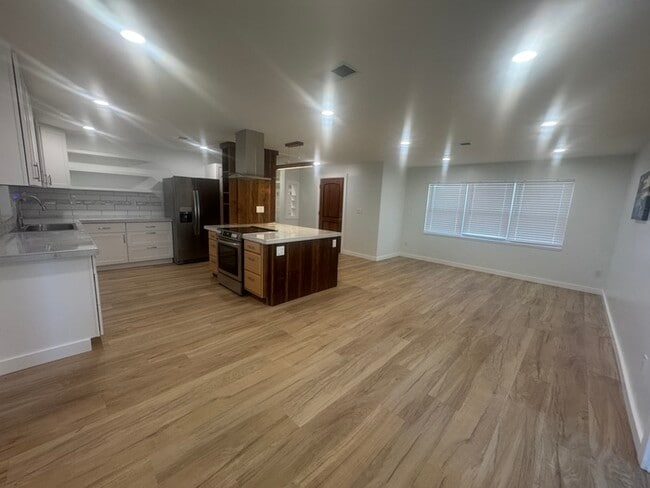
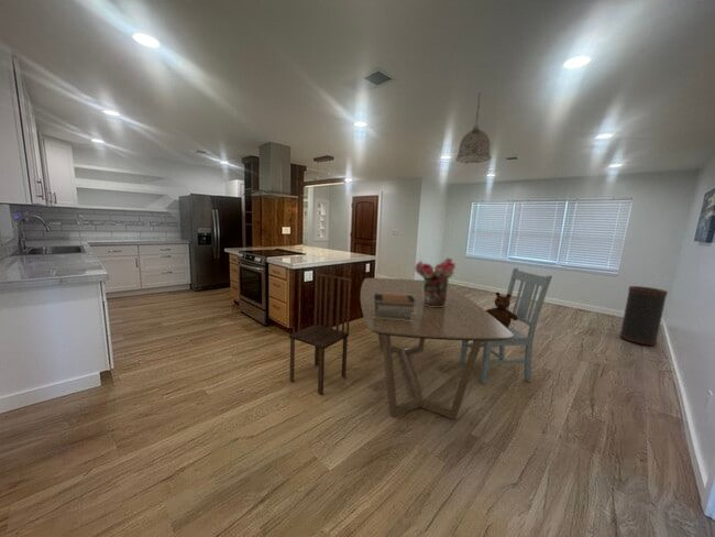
+ trash can (642, 315)
+ dining table (413, 337)
+ bouquet (433, 281)
+ book stack (394, 306)
+ pendant lamp (475, 127)
+ chair (508, 326)
+ dining chair (319, 329)
+ teddy bear (499, 311)
